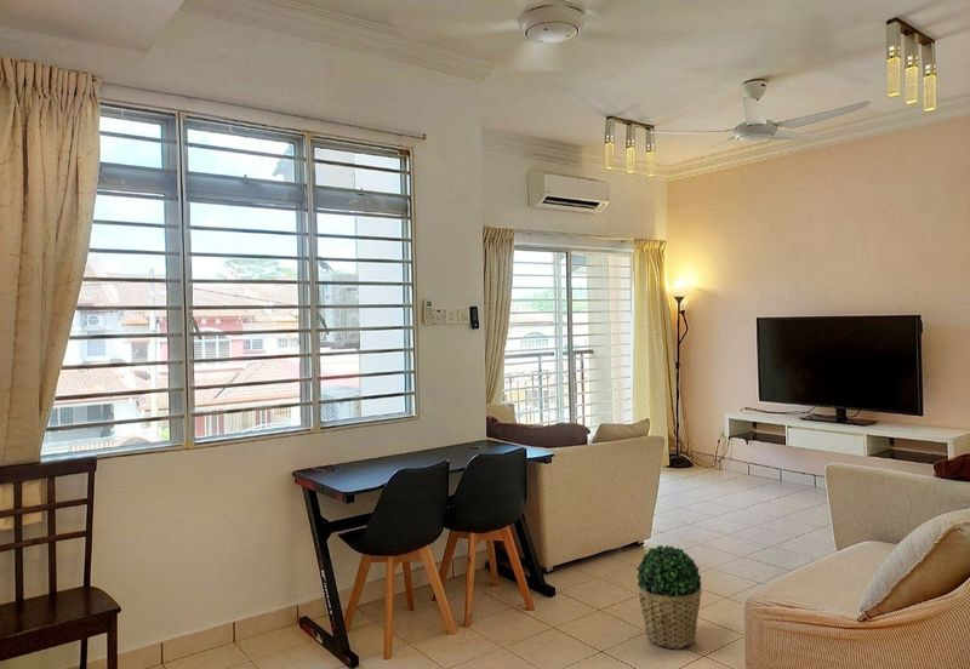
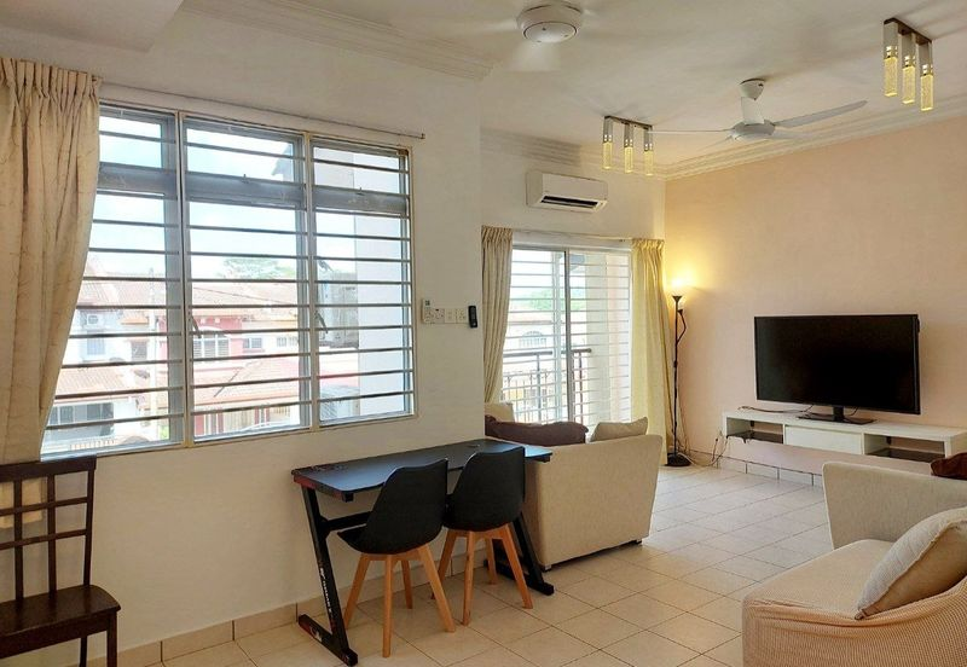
- potted plant (668, 593)
